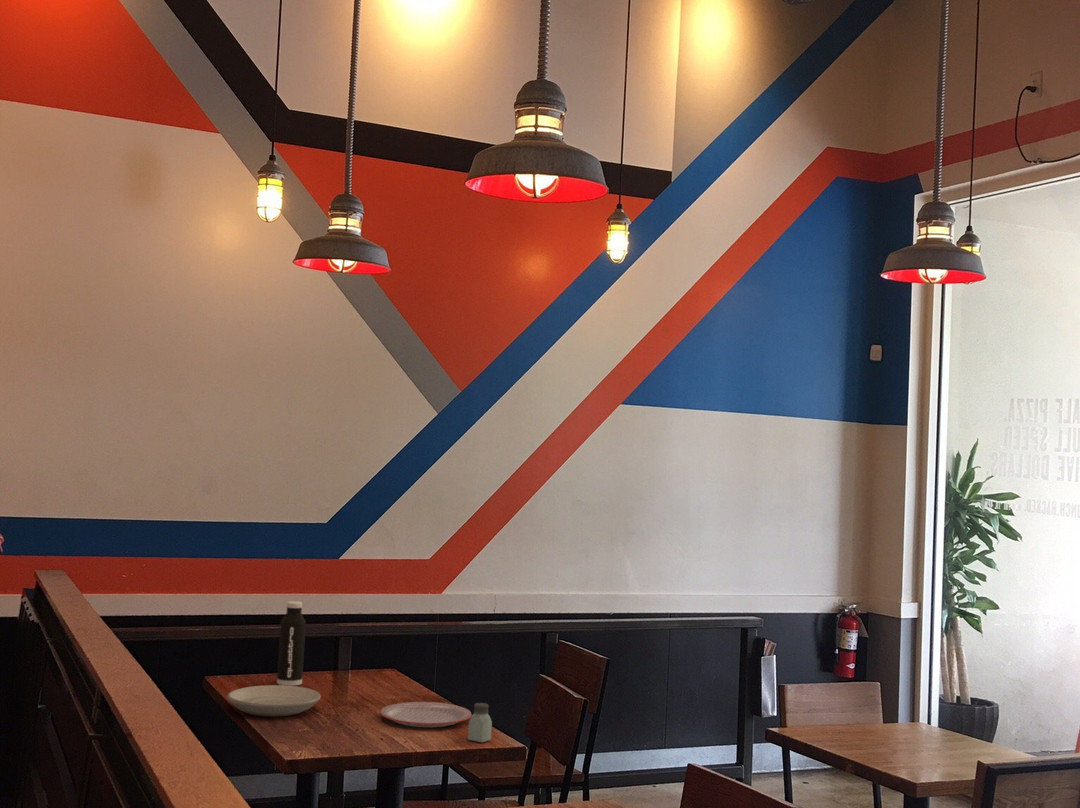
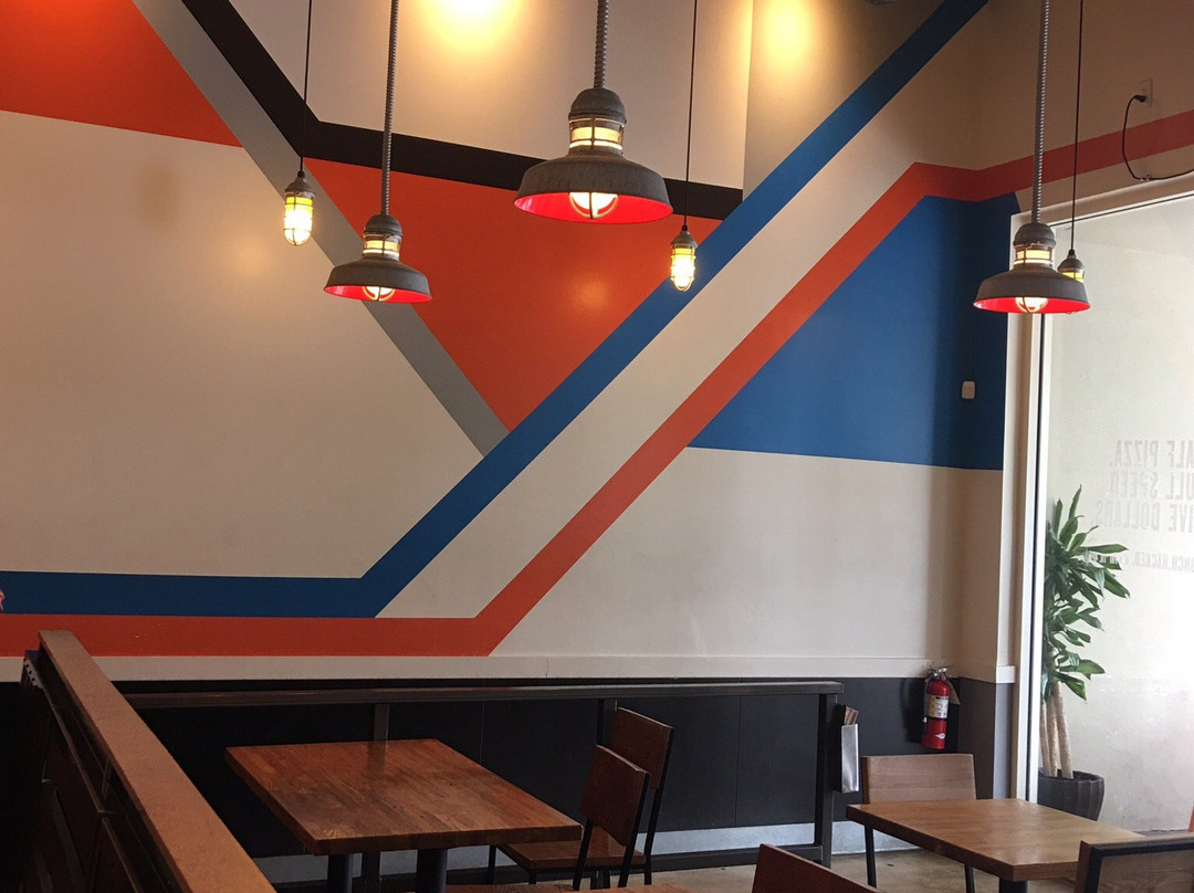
- plate (274, 701)
- saltshaker (480, 722)
- plate (425, 715)
- water bottle (292, 642)
